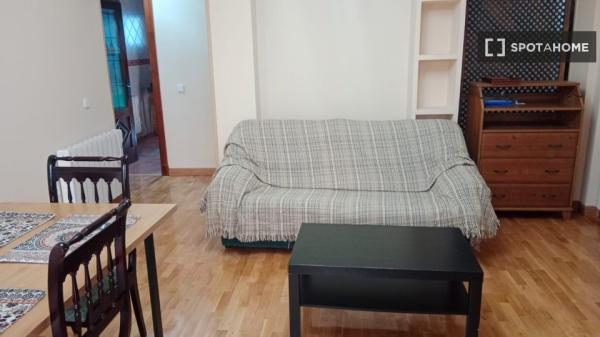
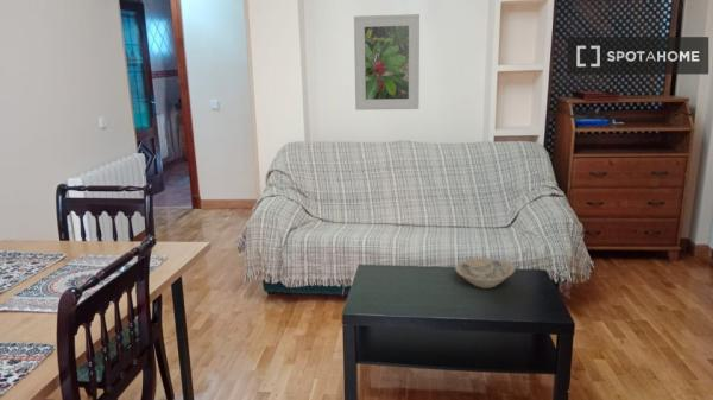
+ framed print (386, 63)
+ bowl (484, 274)
